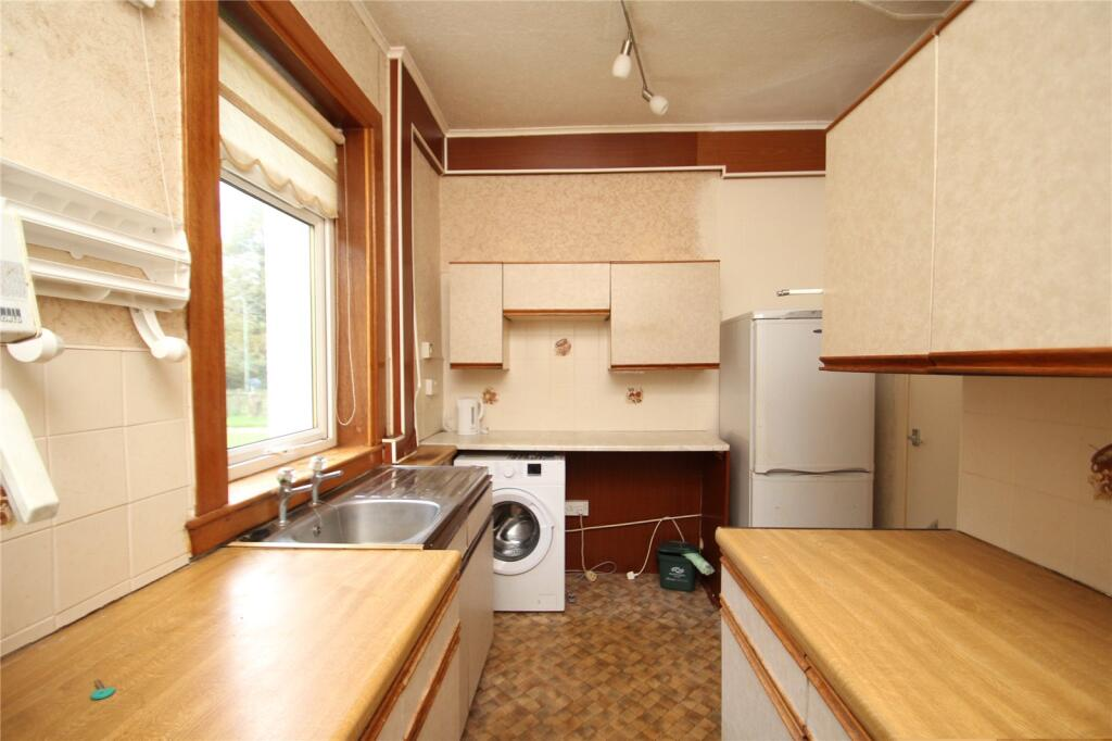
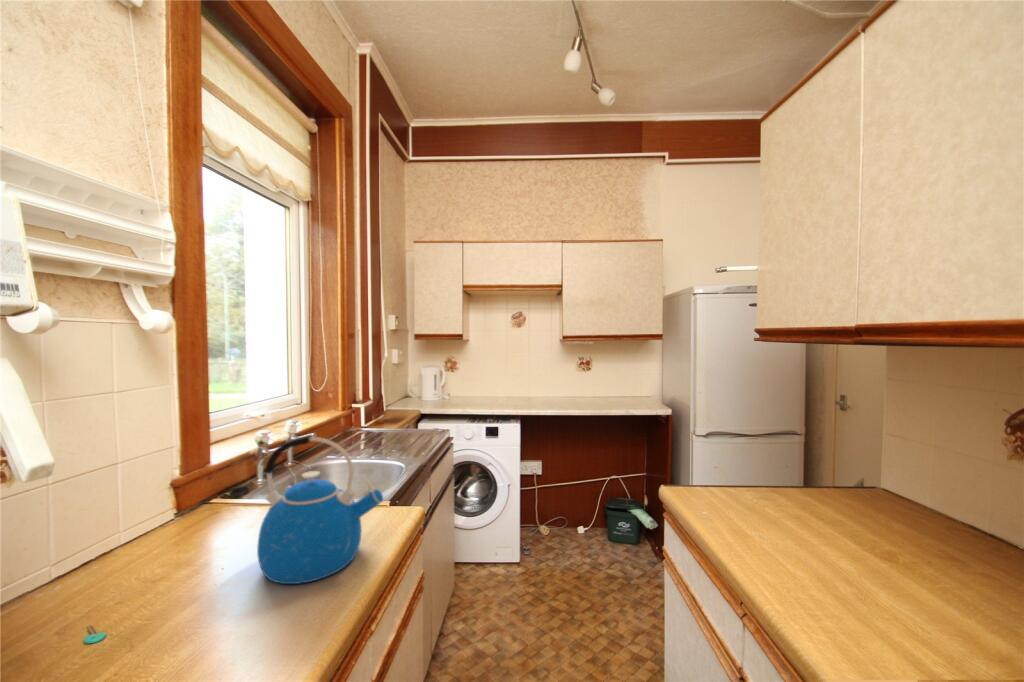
+ kettle (323, 497)
